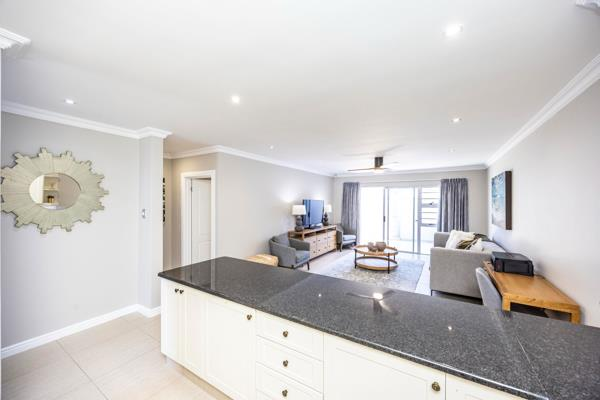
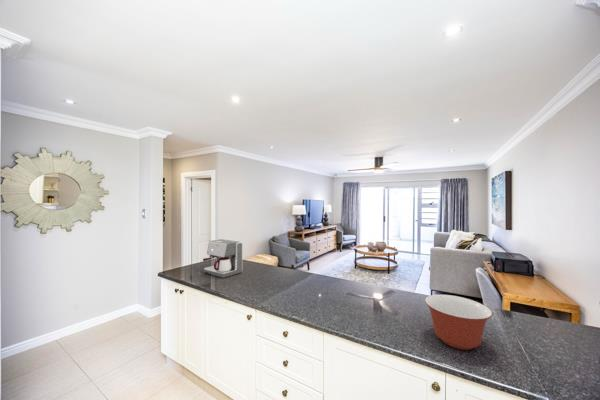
+ coffee maker (223, 256)
+ mixing bowl (456, 323)
